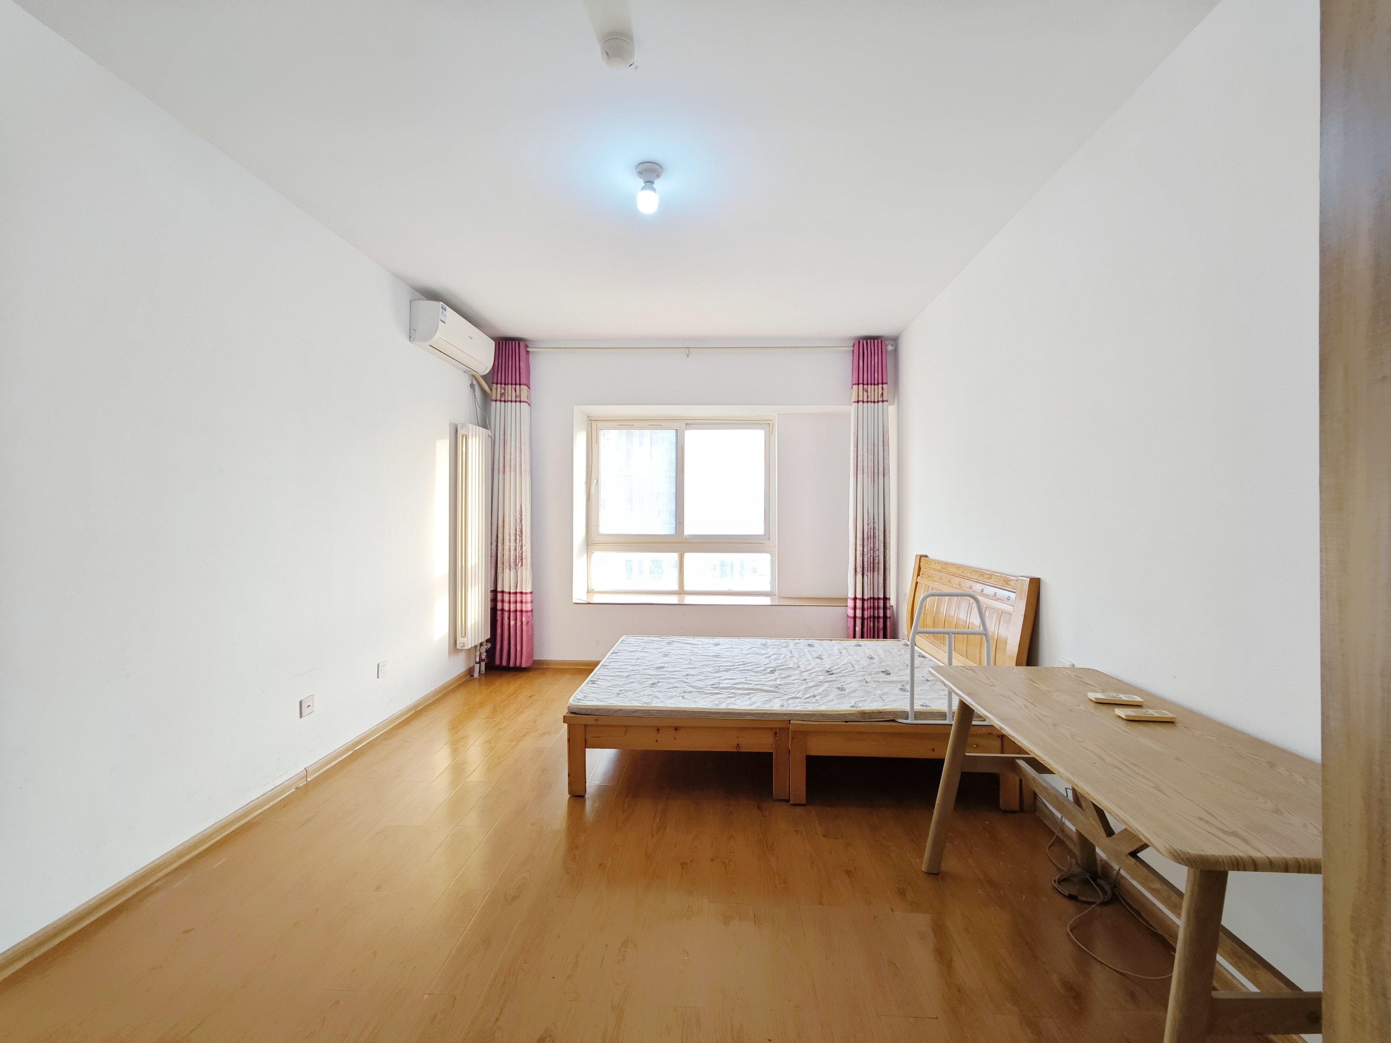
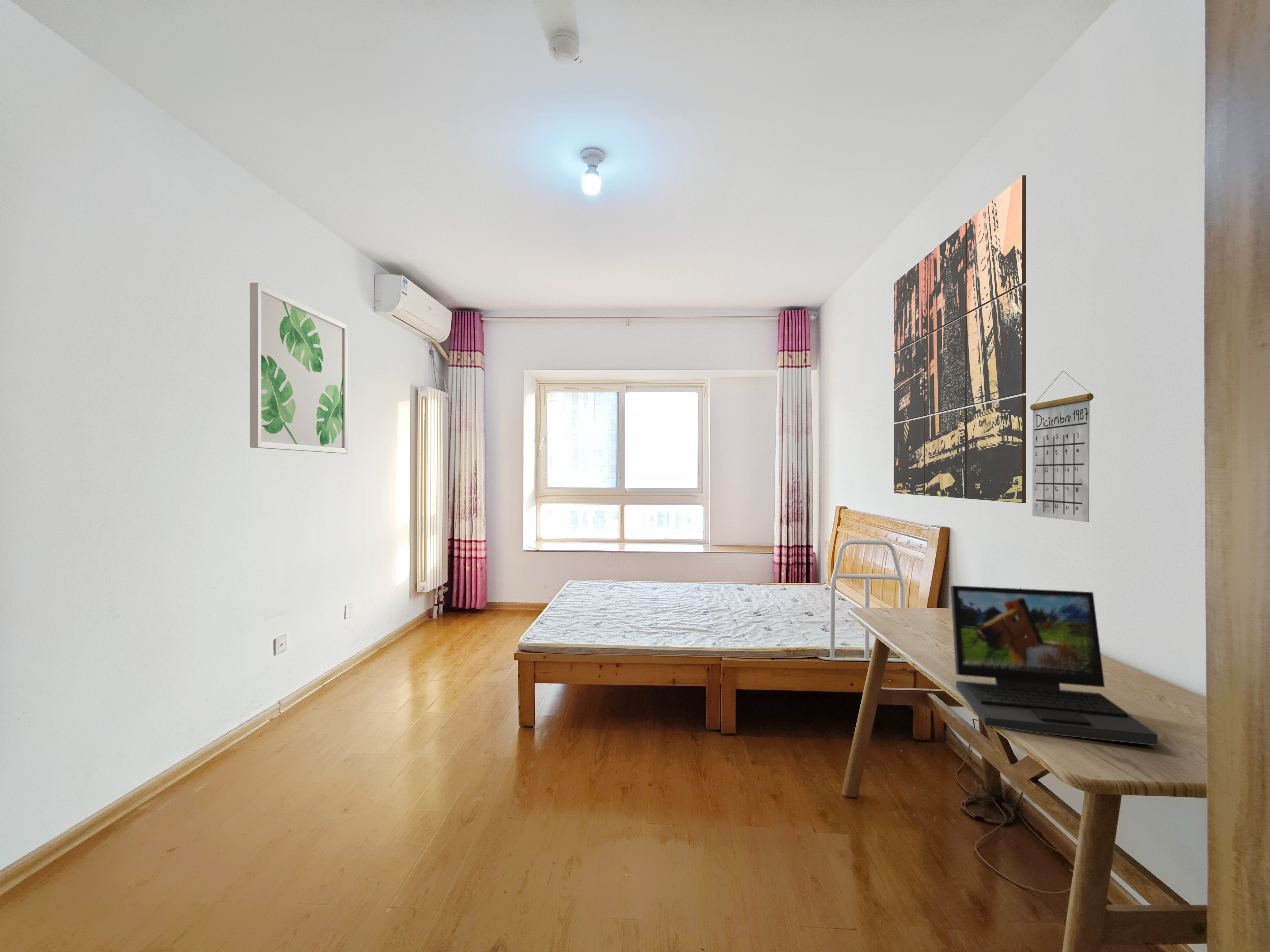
+ calendar (1059, 445)
+ wall art (945, 369)
+ wall art (305, 379)
+ laptop (1040, 653)
